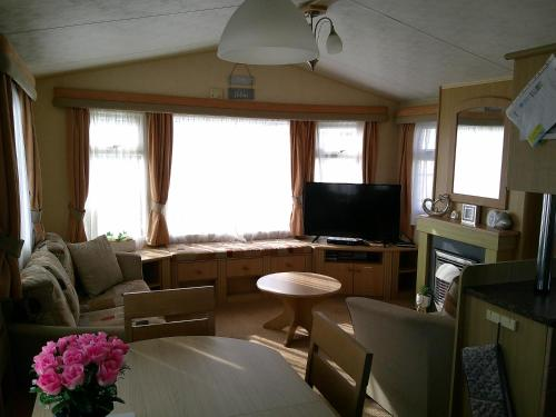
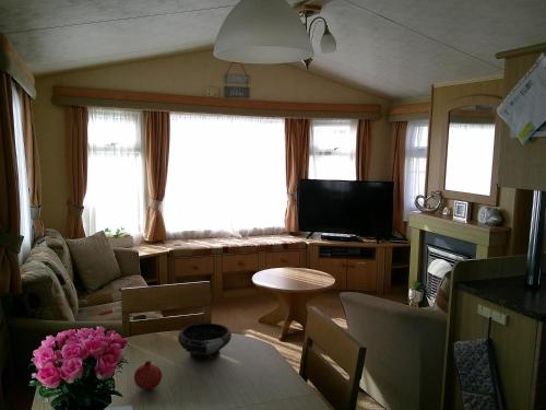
+ fruit (147, 374)
+ bowl (204, 342)
